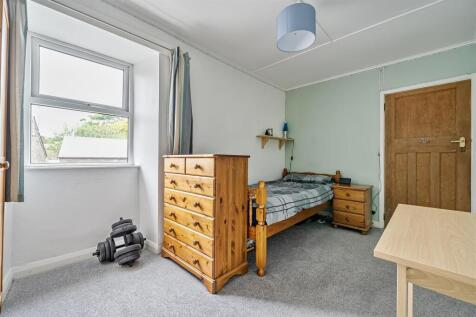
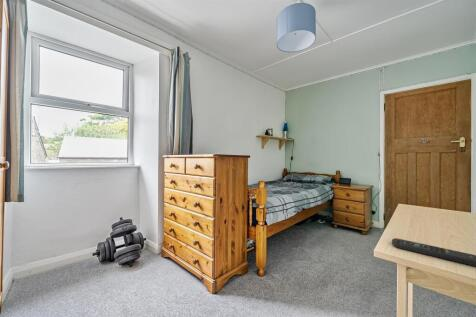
+ remote control (432, 250)
